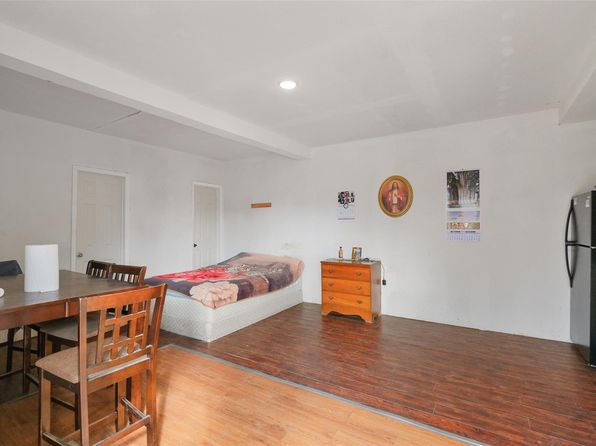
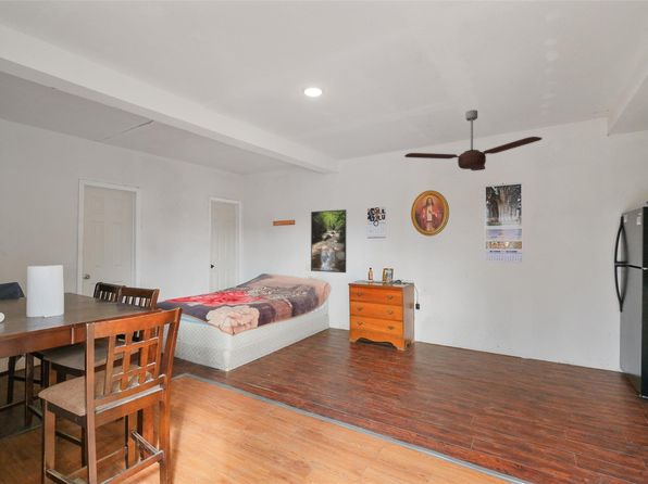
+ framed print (327, 241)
+ ceiling fan (471, 142)
